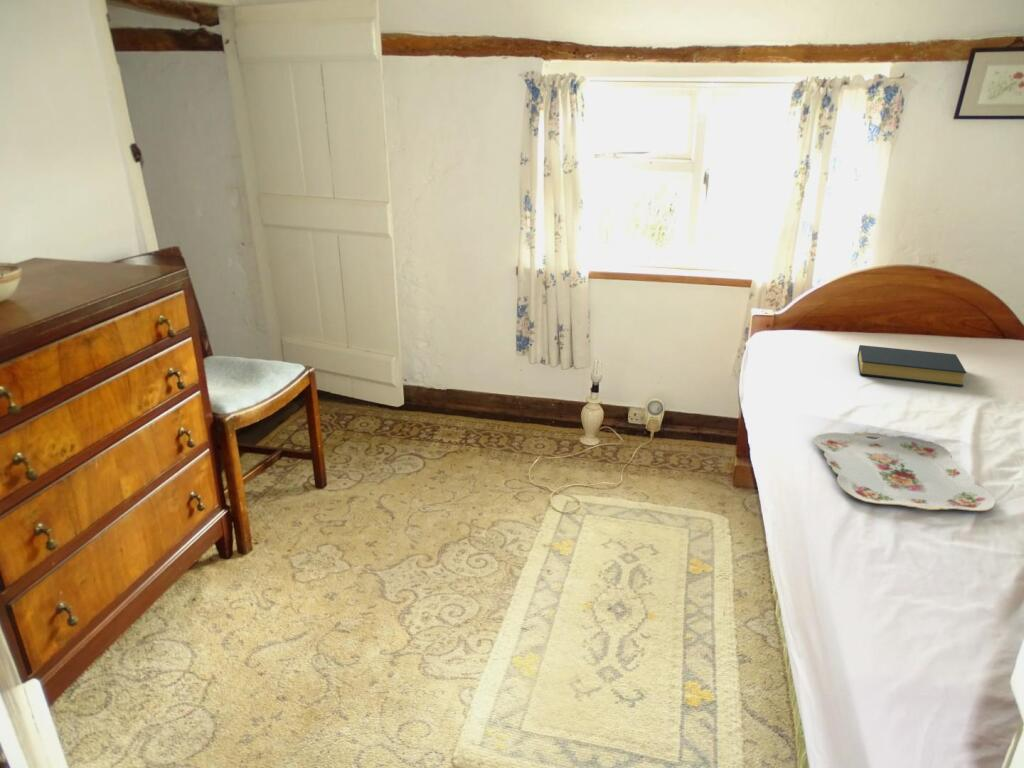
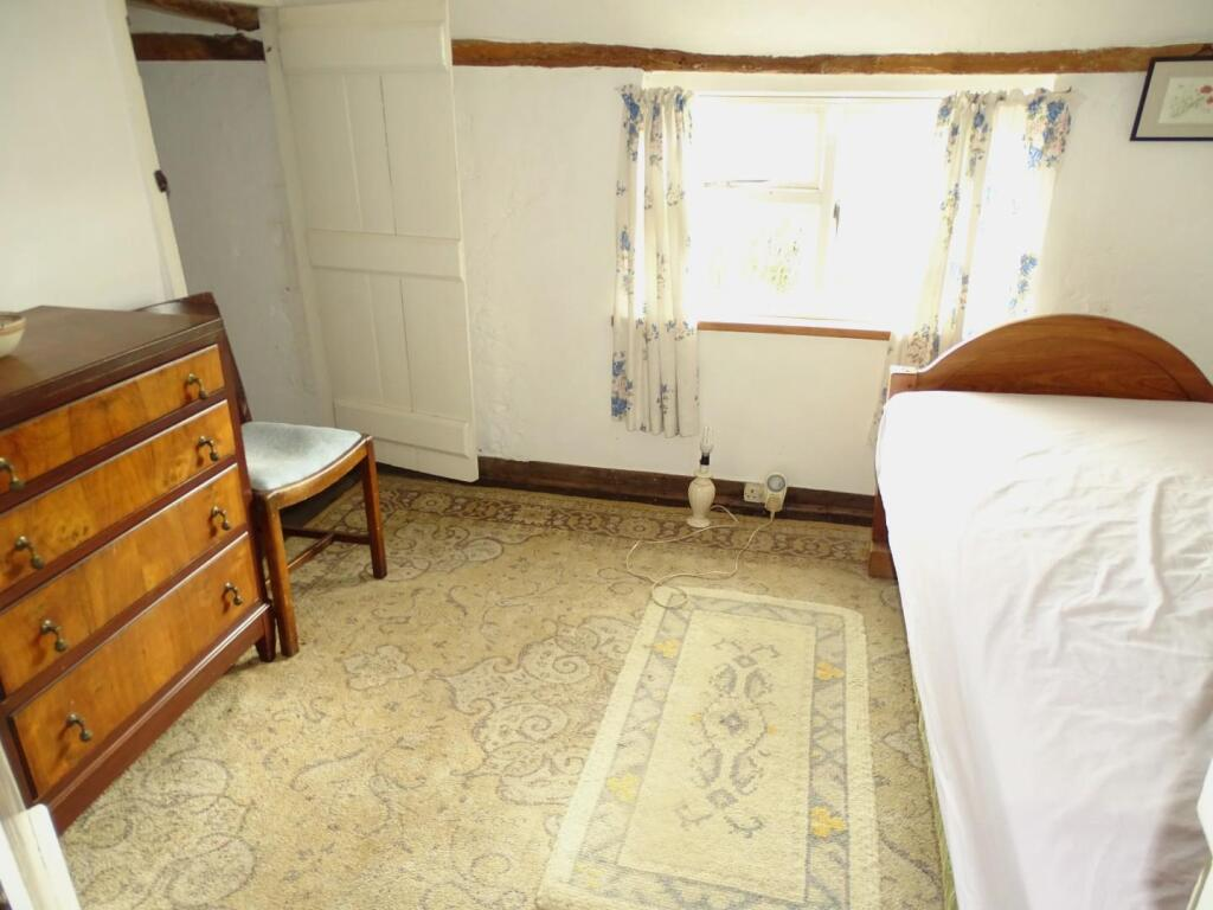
- serving tray (895, 469)
- hardback book (908, 364)
